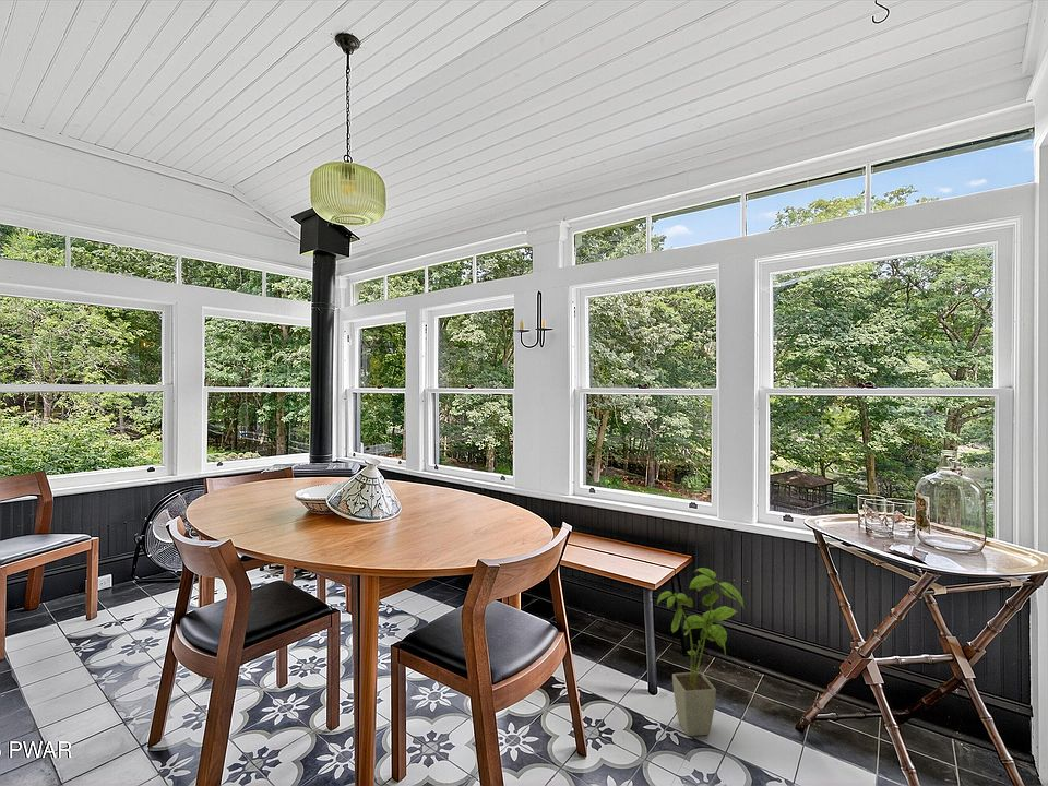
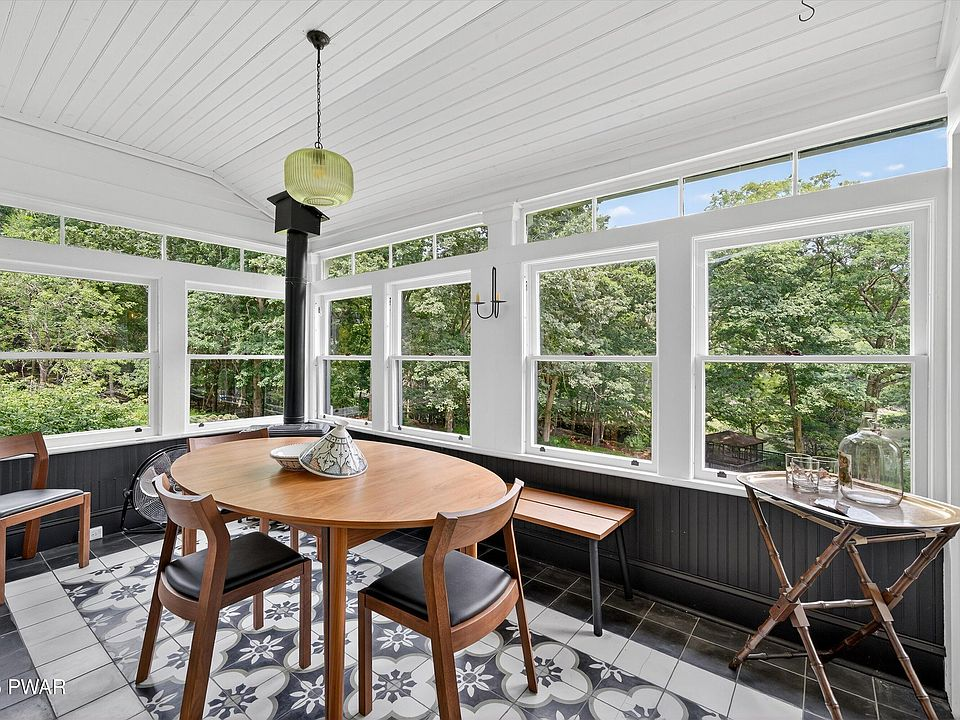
- house plant (703, 647)
